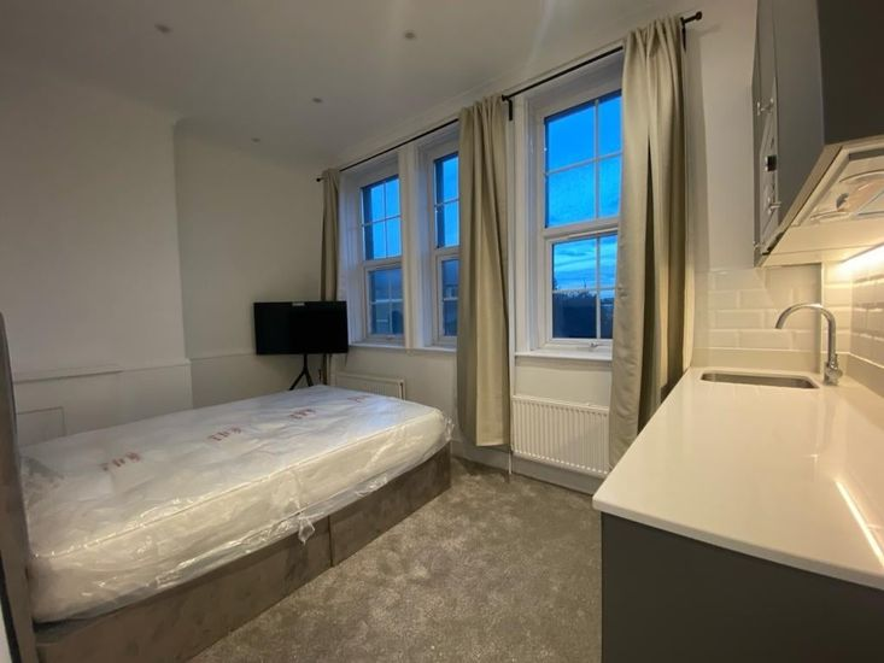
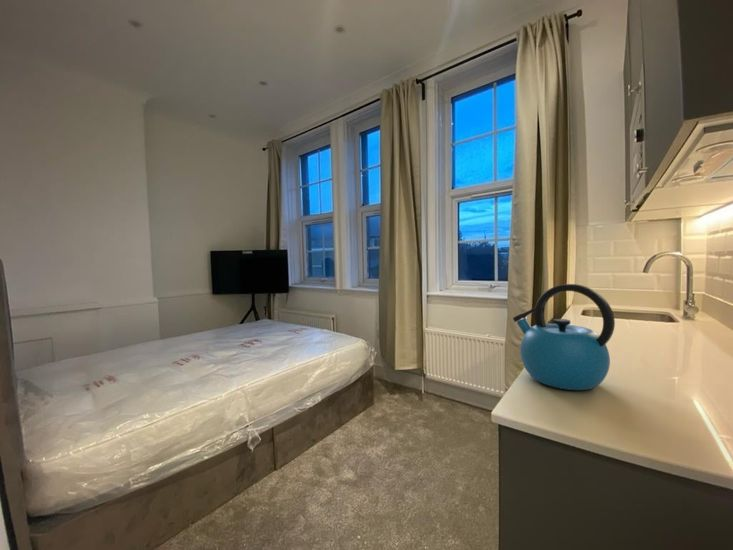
+ kettle (557, 331)
